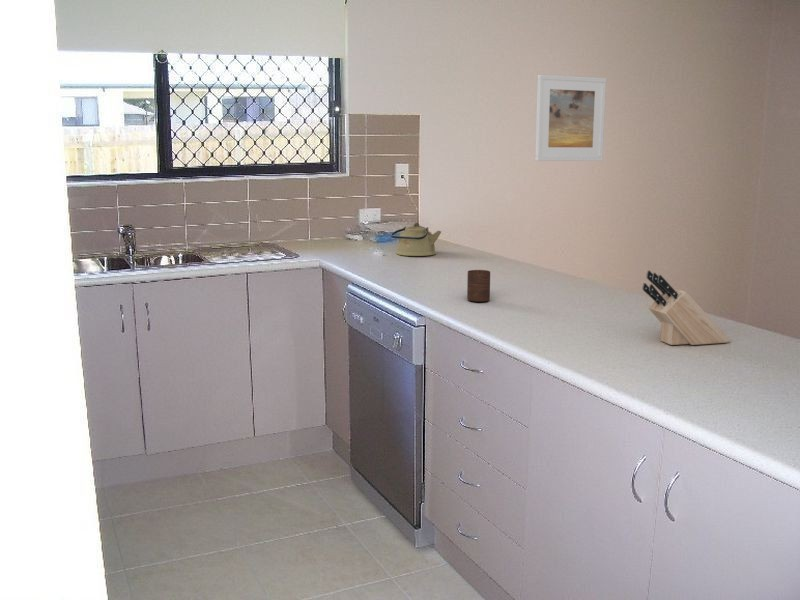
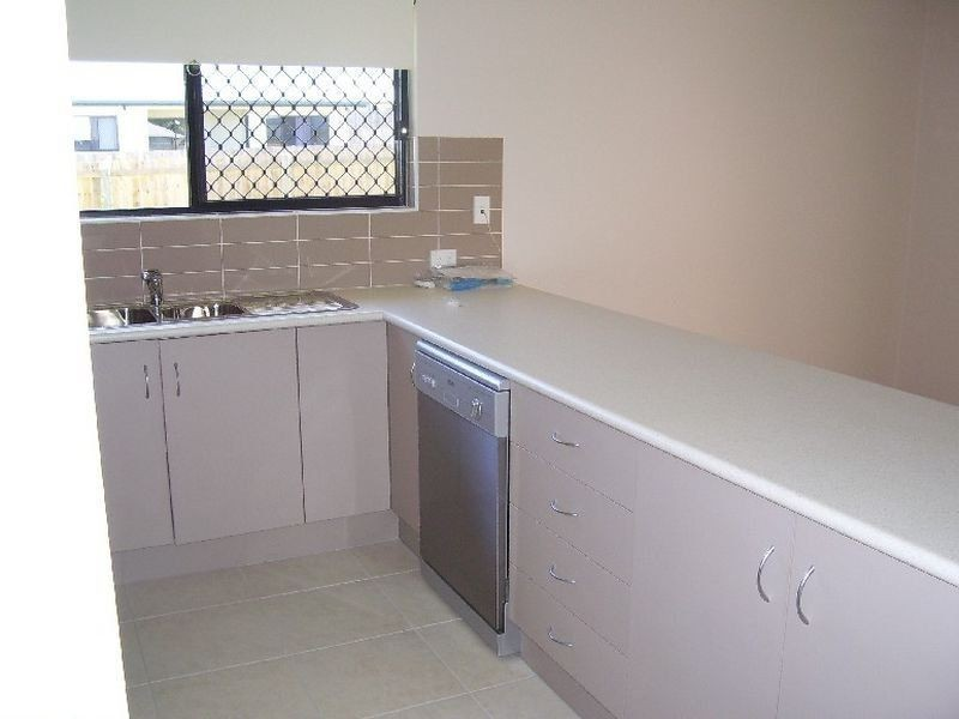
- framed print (571, 118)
- cup (476, 285)
- kettle (419, 238)
- knife block (684, 306)
